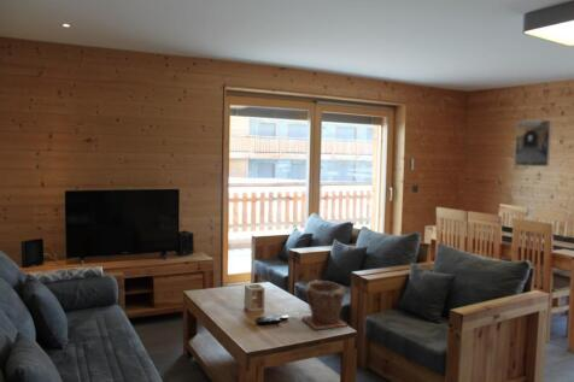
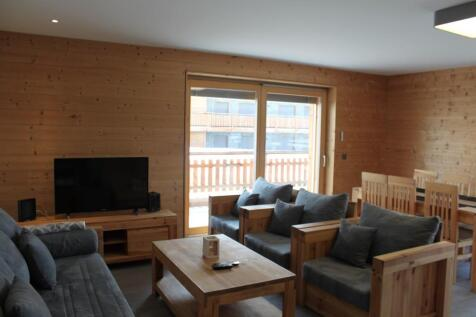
- plant pot (323, 302)
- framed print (532, 143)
